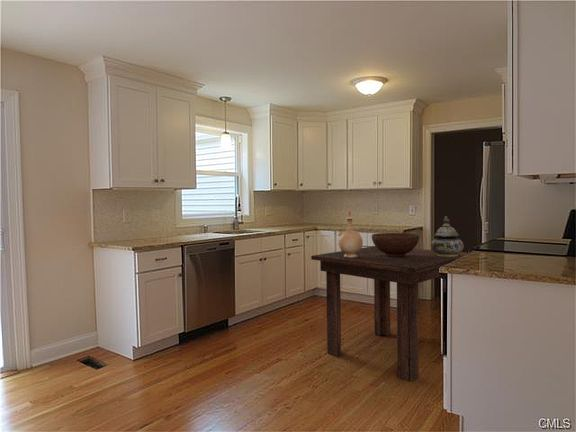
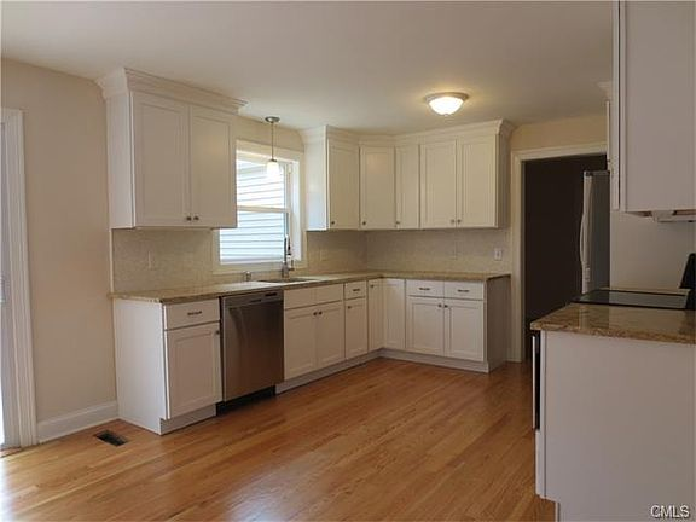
- vase (350, 233)
- fruit bowl (395, 245)
- dining table (389, 304)
- decorative jar (447, 235)
